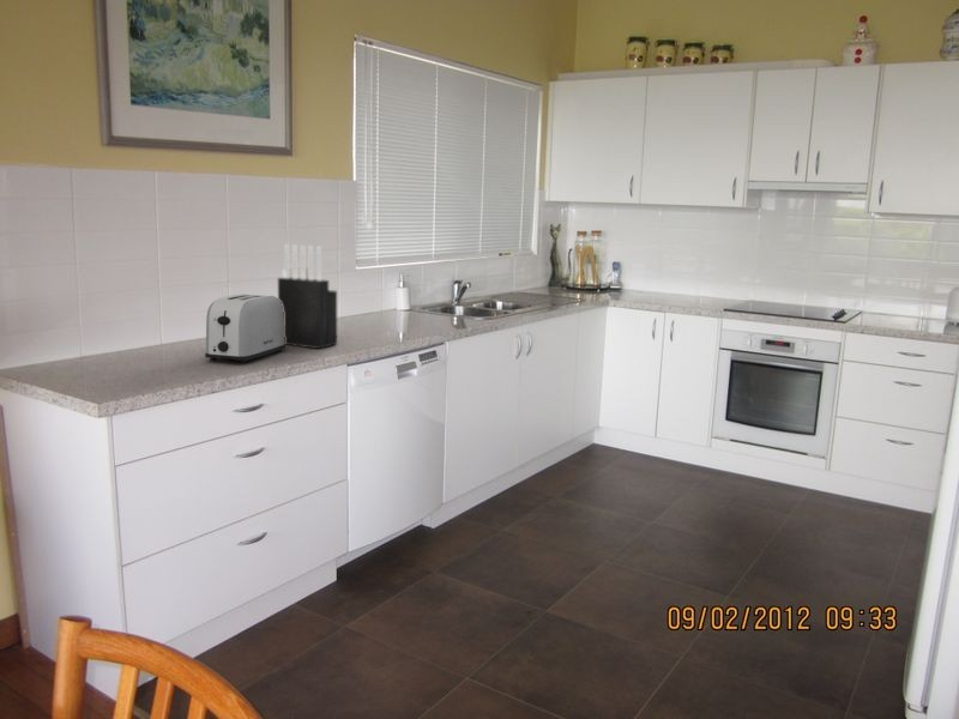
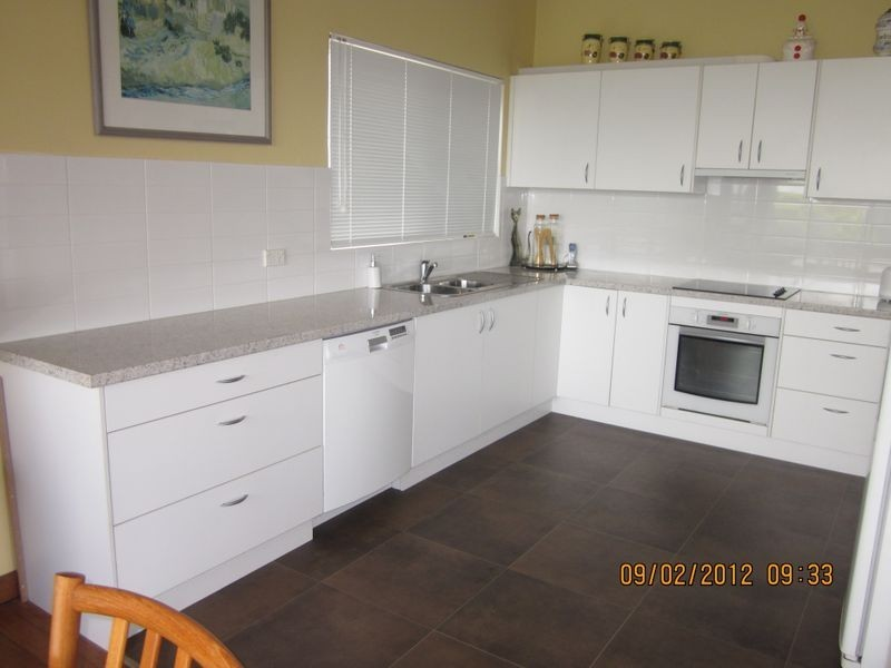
- knife block (309, 295)
- toaster (246, 326)
